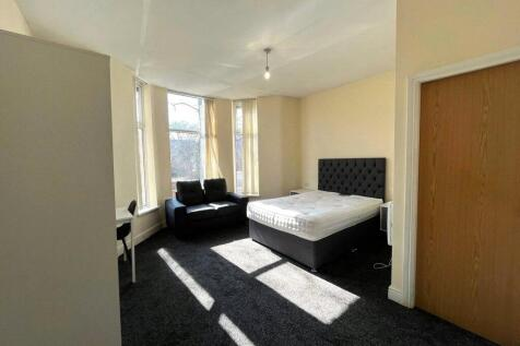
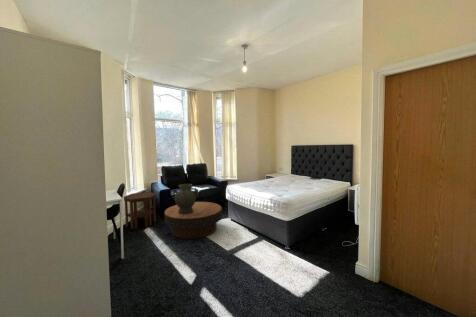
+ decorative urn (185, 198)
+ coffee table (194, 219)
+ side table (140, 210)
